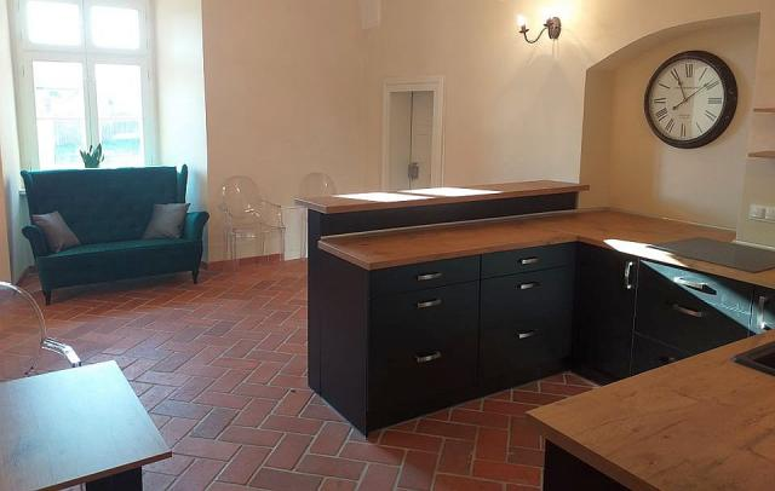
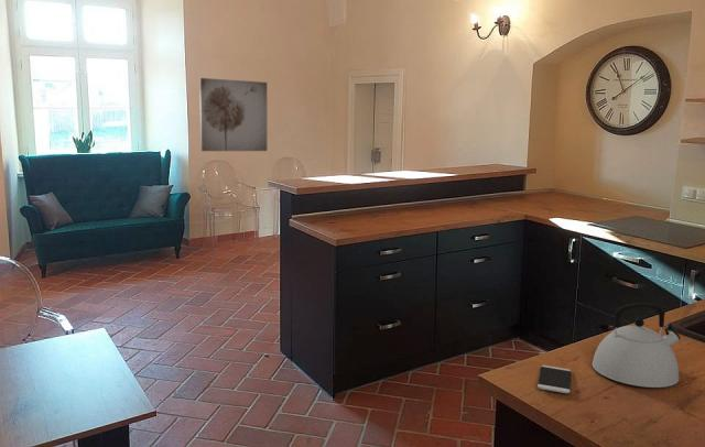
+ kettle (639, 337)
+ wall art (235, 116)
+ smartphone (554, 378)
